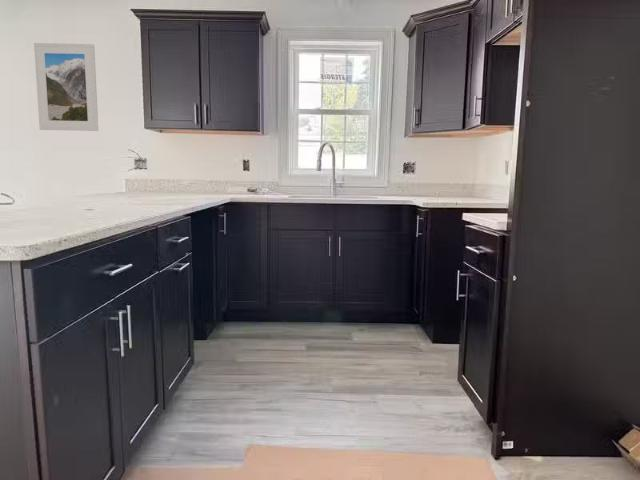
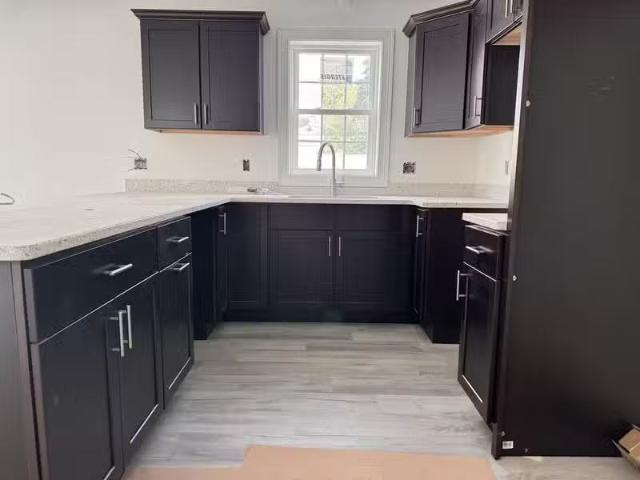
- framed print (66, 87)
